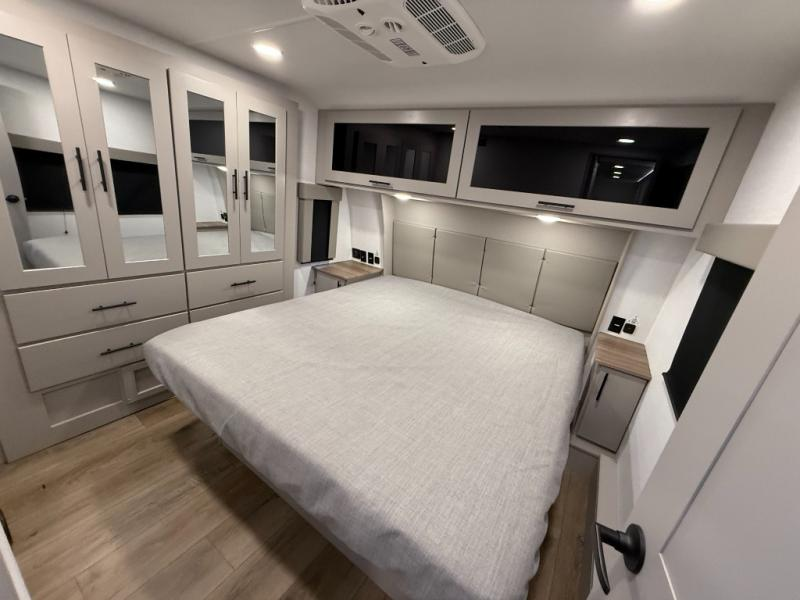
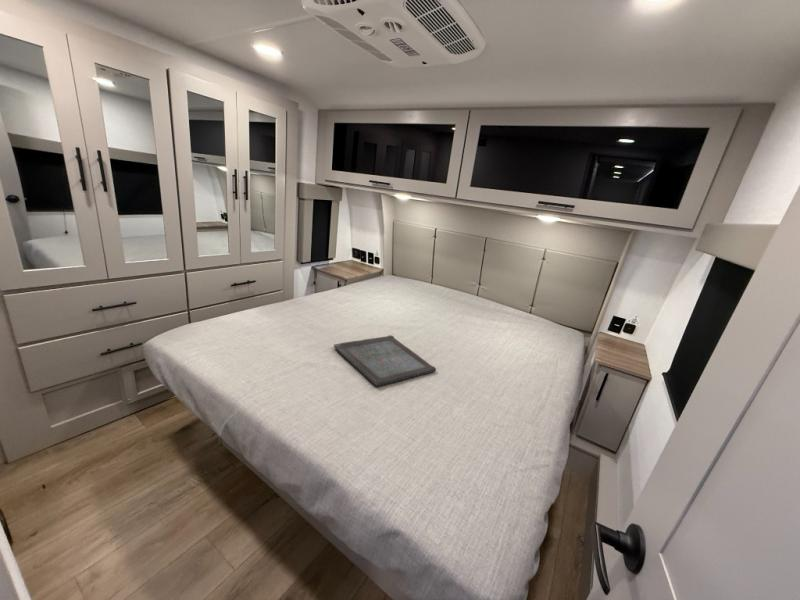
+ serving tray (383, 357)
